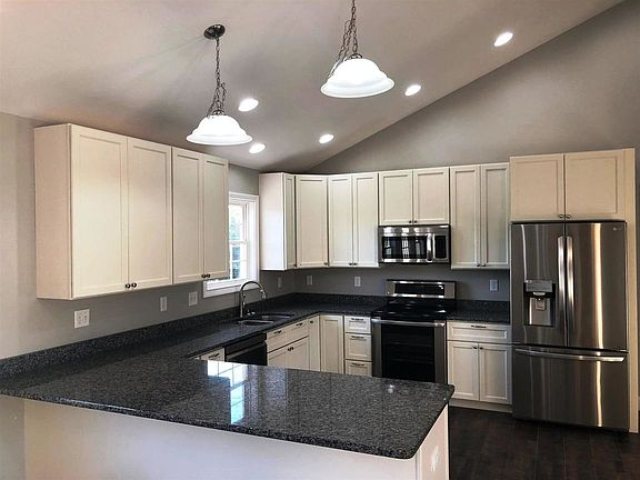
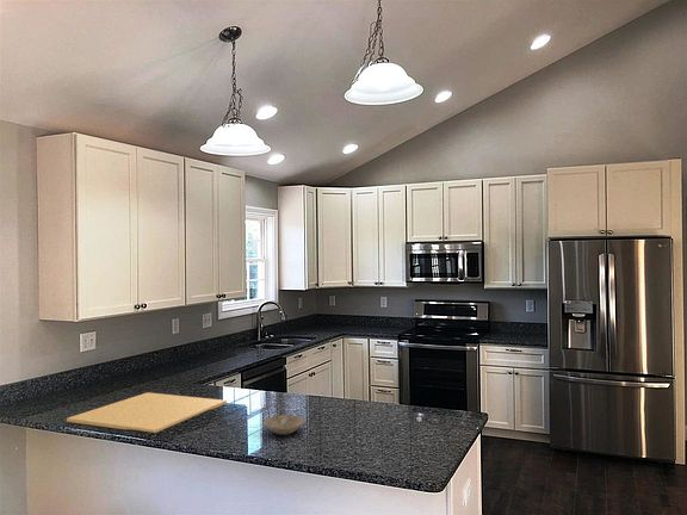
+ bowl (283, 427)
+ cutting board (150, 409)
